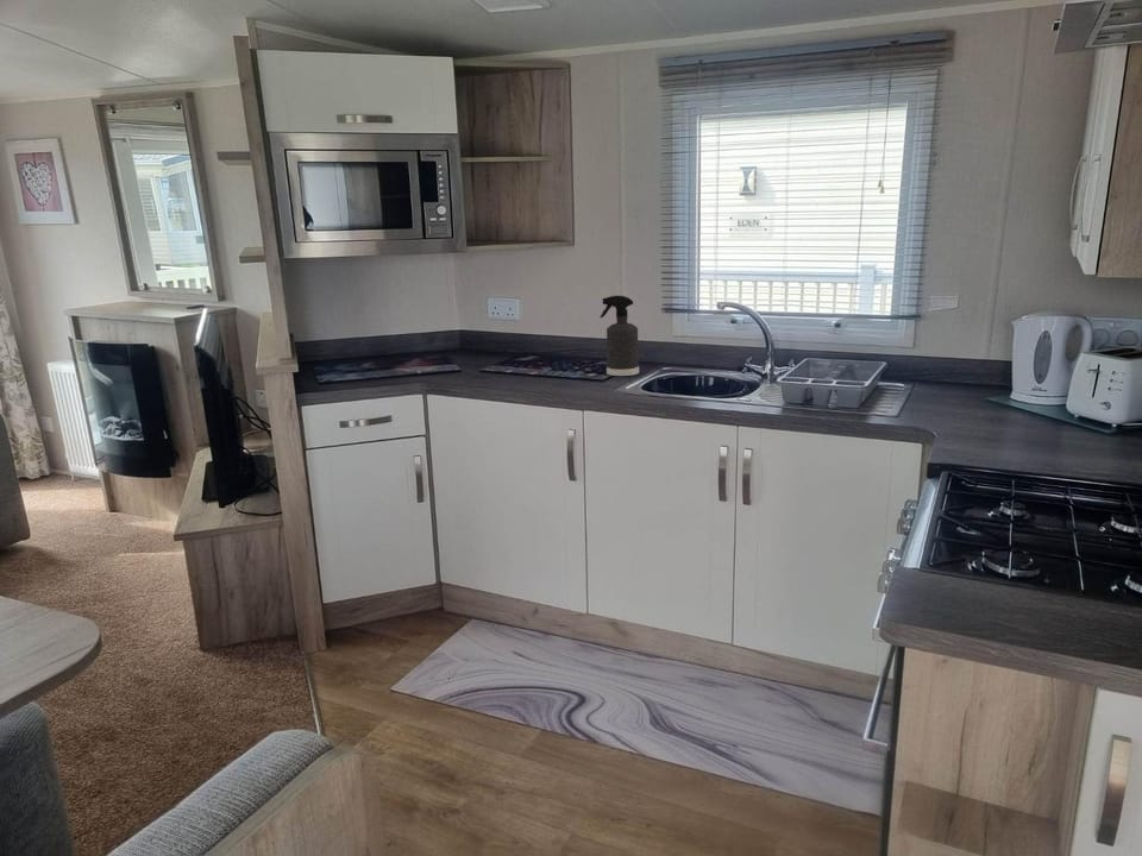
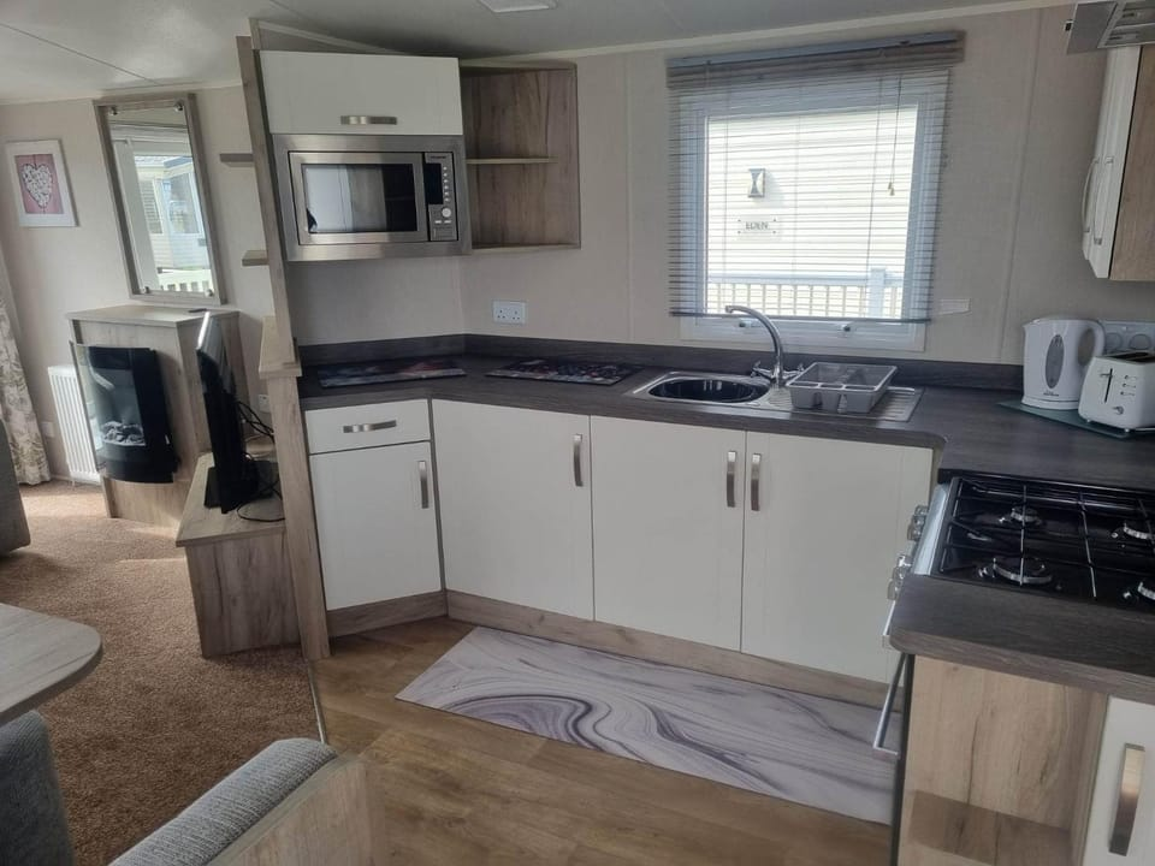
- spray bottle (619, 334)
